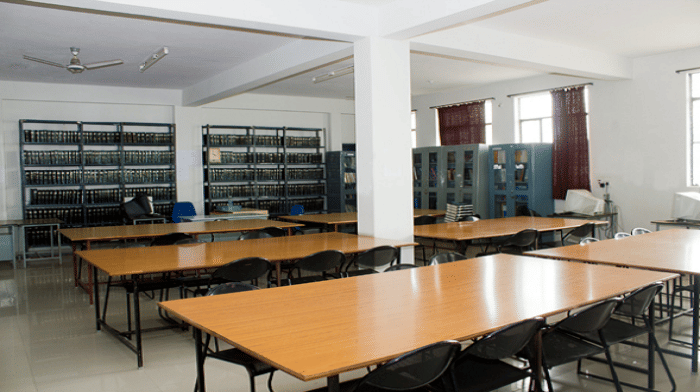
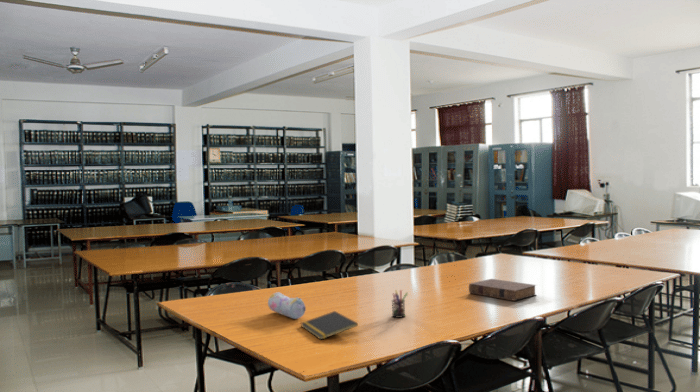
+ notepad (328, 324)
+ book (502, 289)
+ pen holder (400, 302)
+ pencil case (286, 305)
